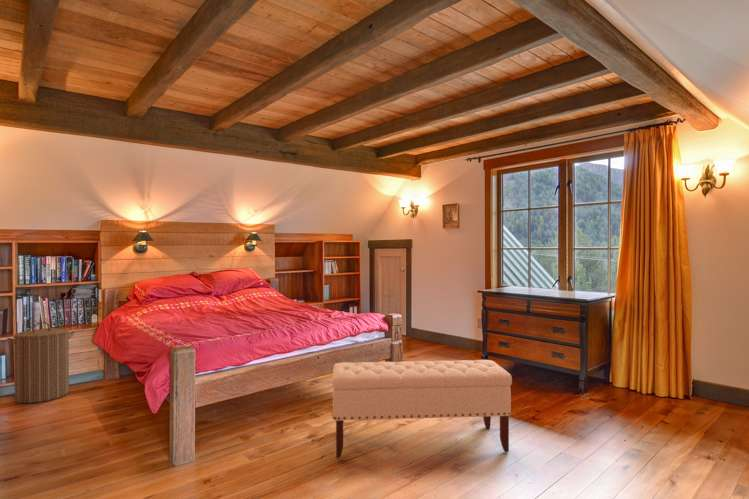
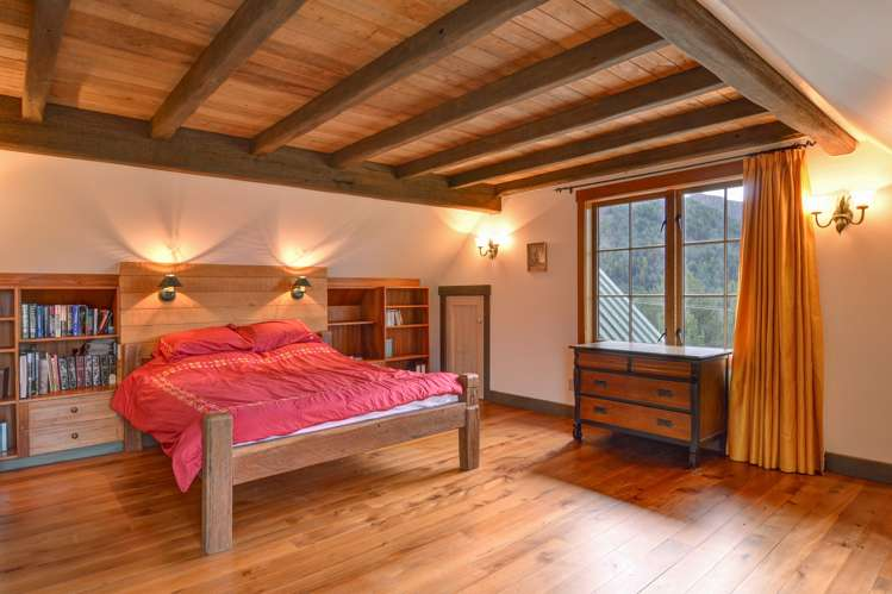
- bench (418, 404)
- laundry hamper (42, 358)
